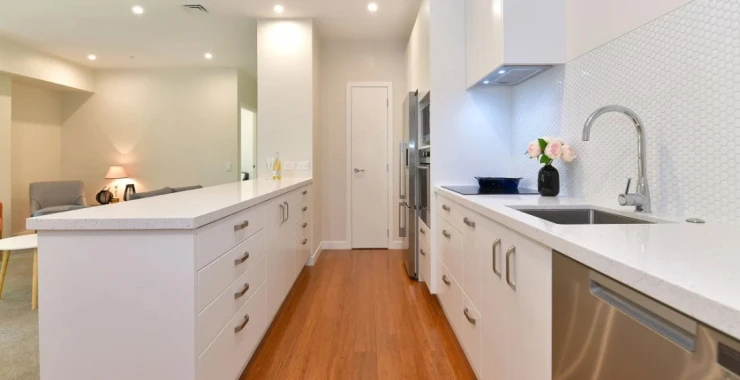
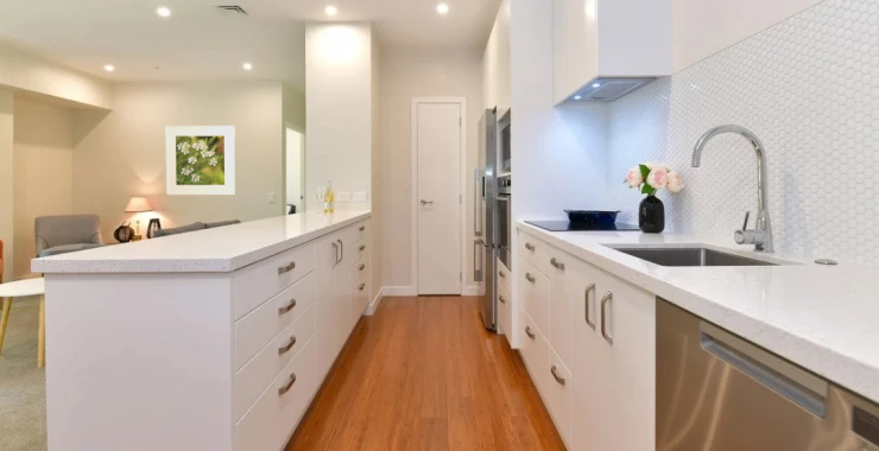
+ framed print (200, 160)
